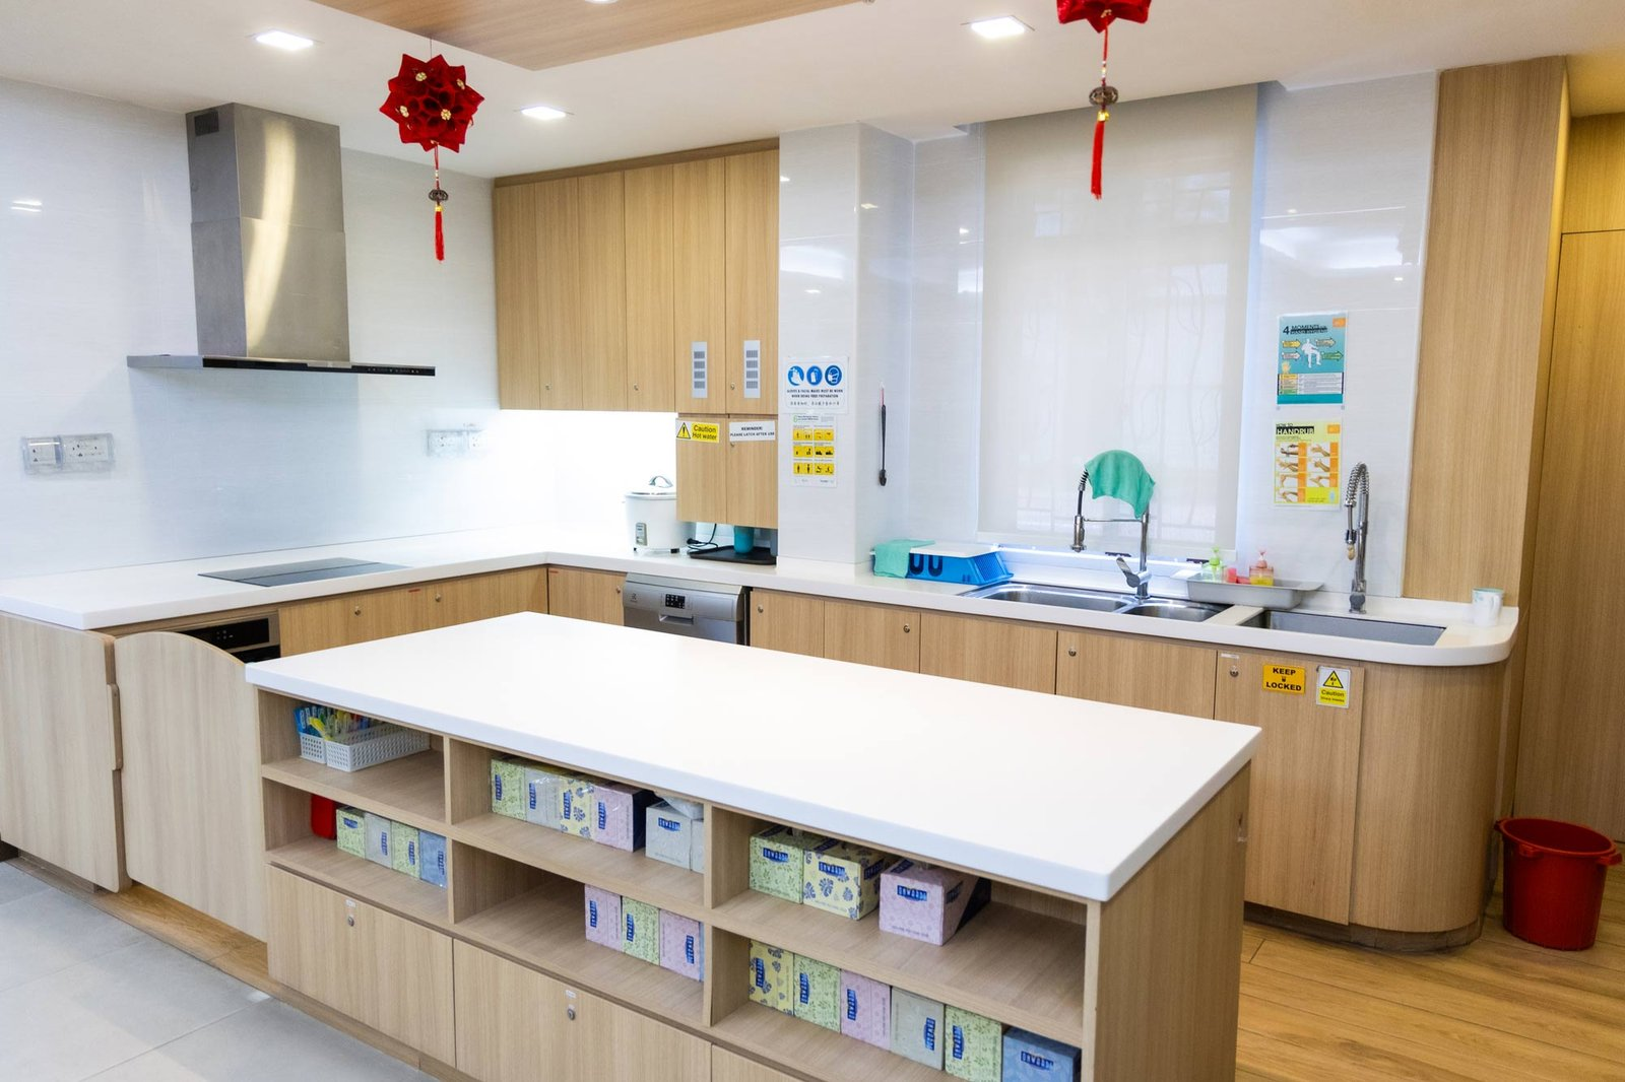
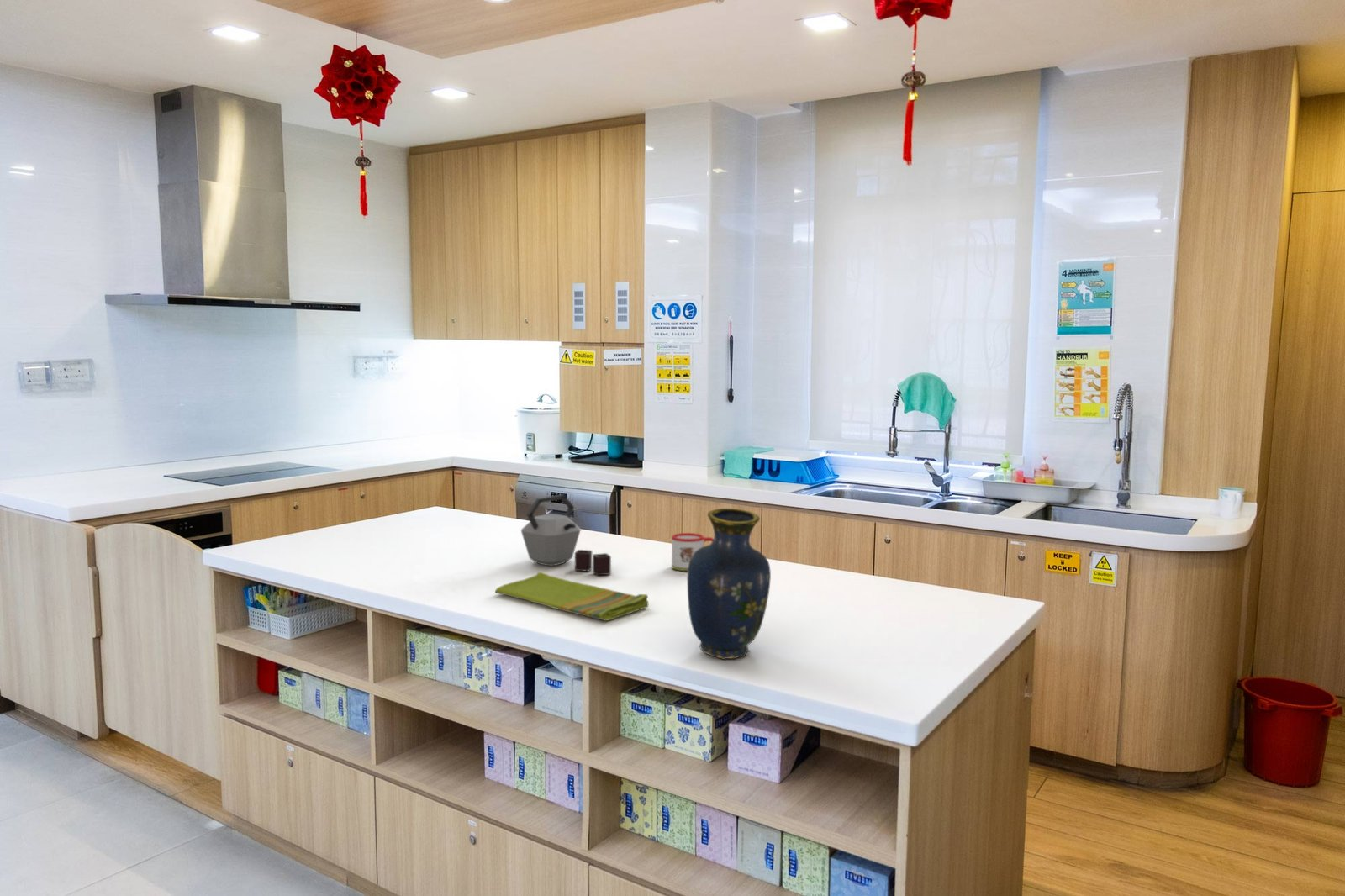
+ mug (694, 551)
+ vase (728, 582)
+ dish towel (570, 594)
+ kettle (570, 533)
